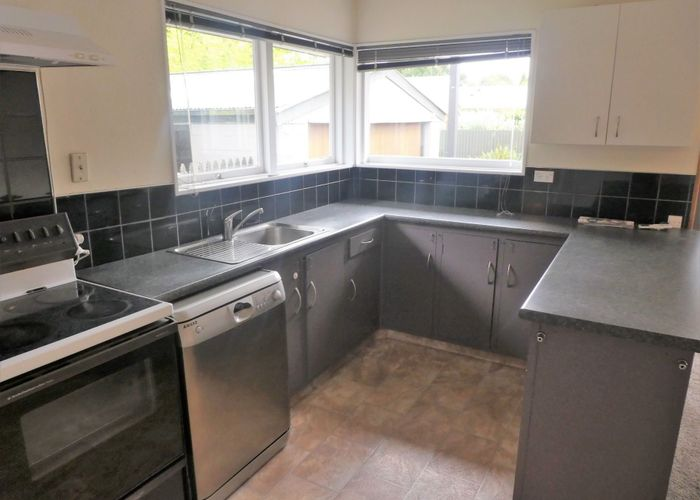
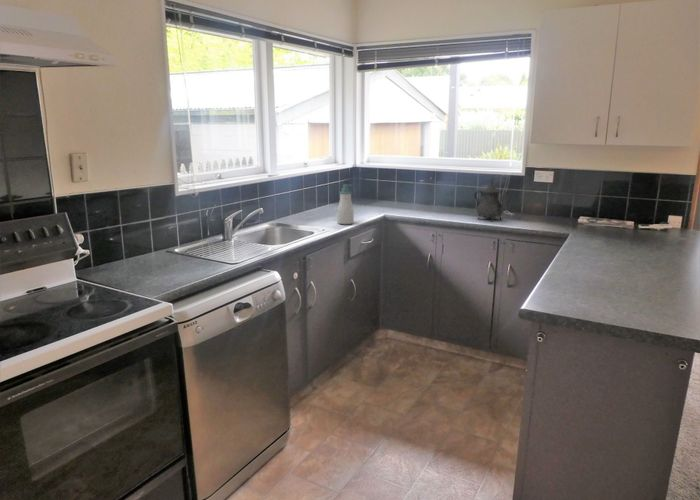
+ teapot (490, 199)
+ soap bottle (345, 204)
